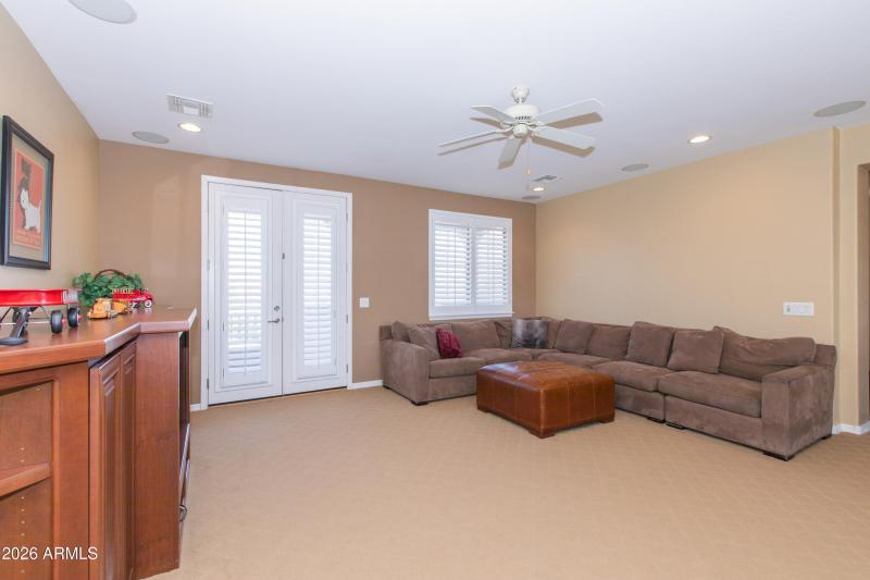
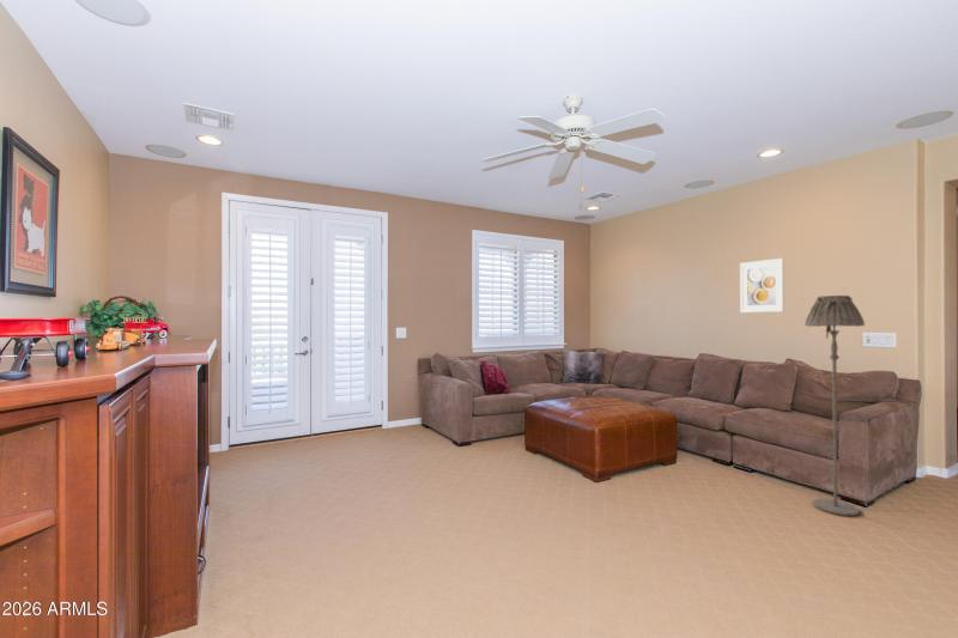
+ floor lamp (833, 401)
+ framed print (760, 286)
